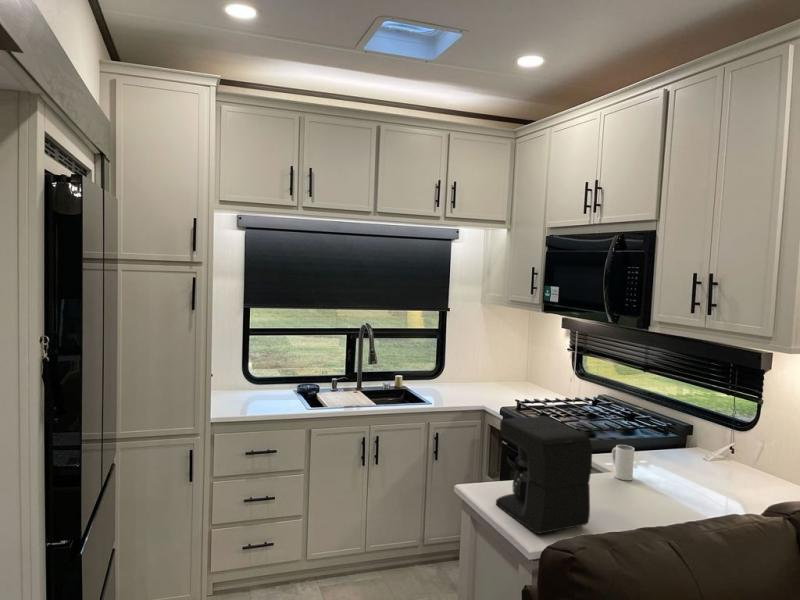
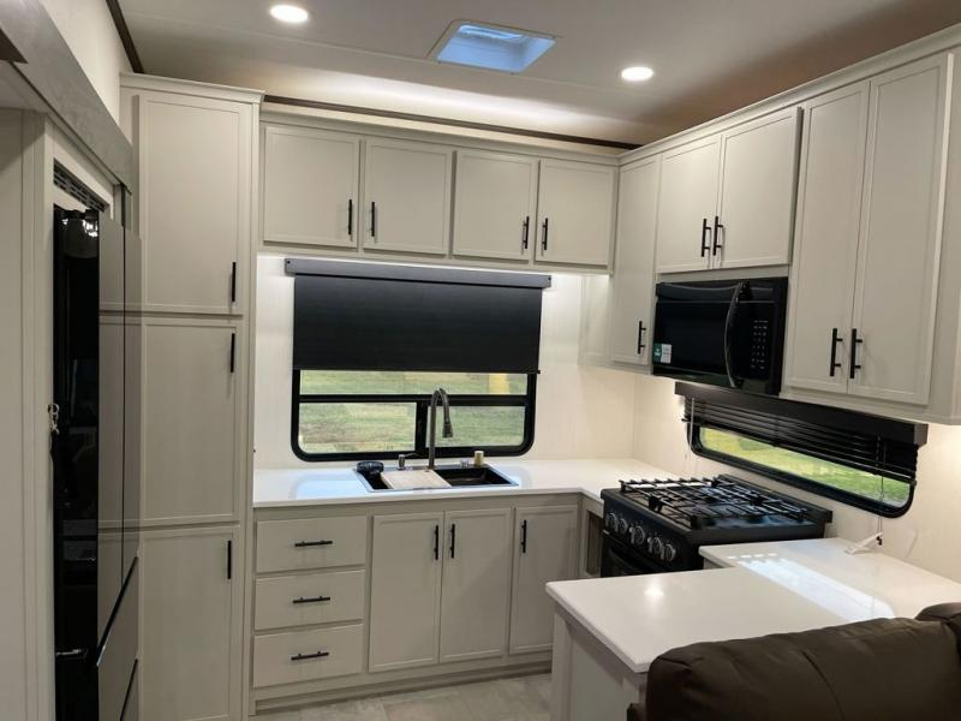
- mug (621, 460)
- coffee maker (540, 469)
